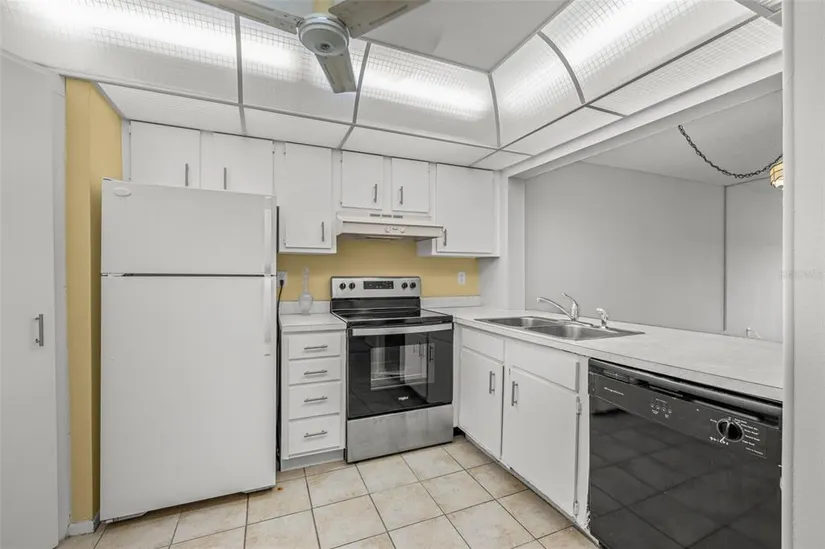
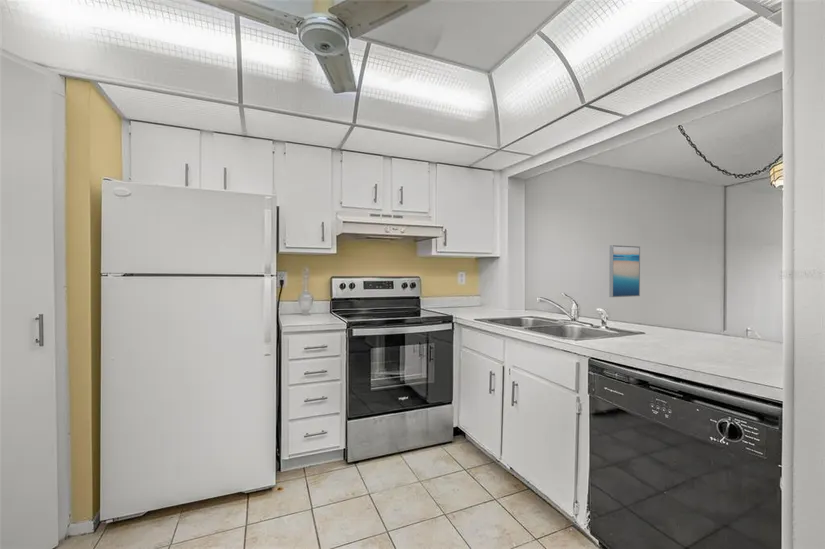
+ wall art (625, 271)
